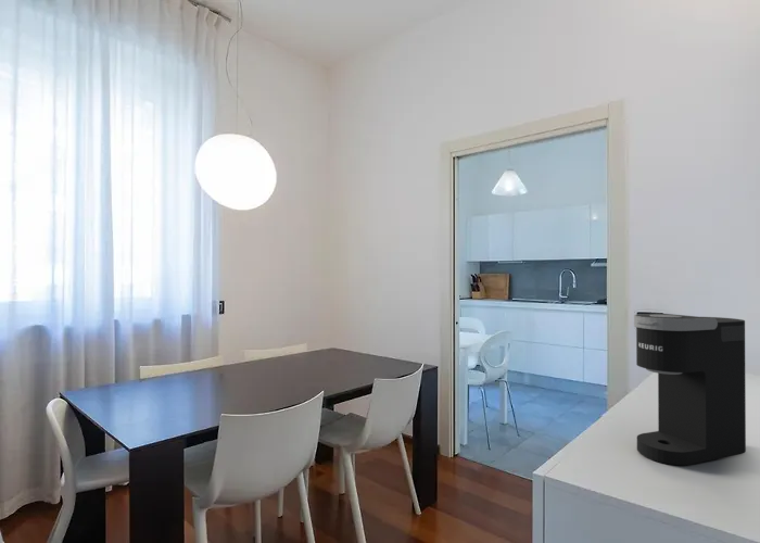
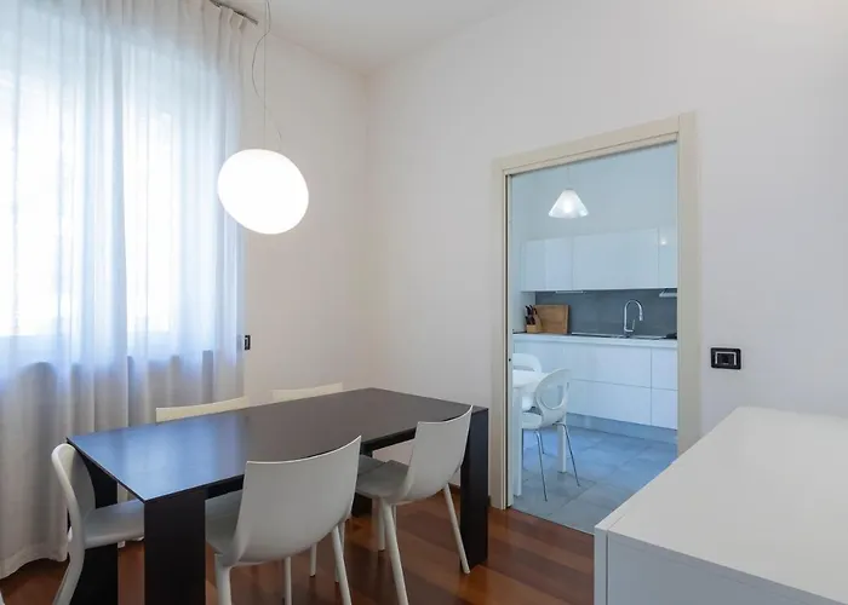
- coffee maker (689, 382)
